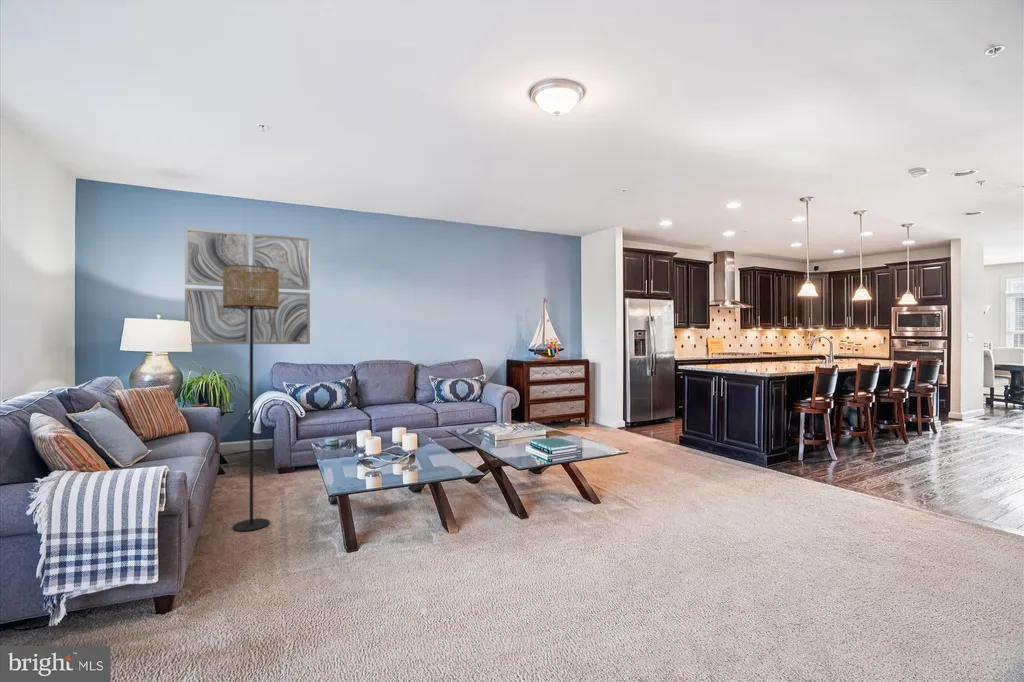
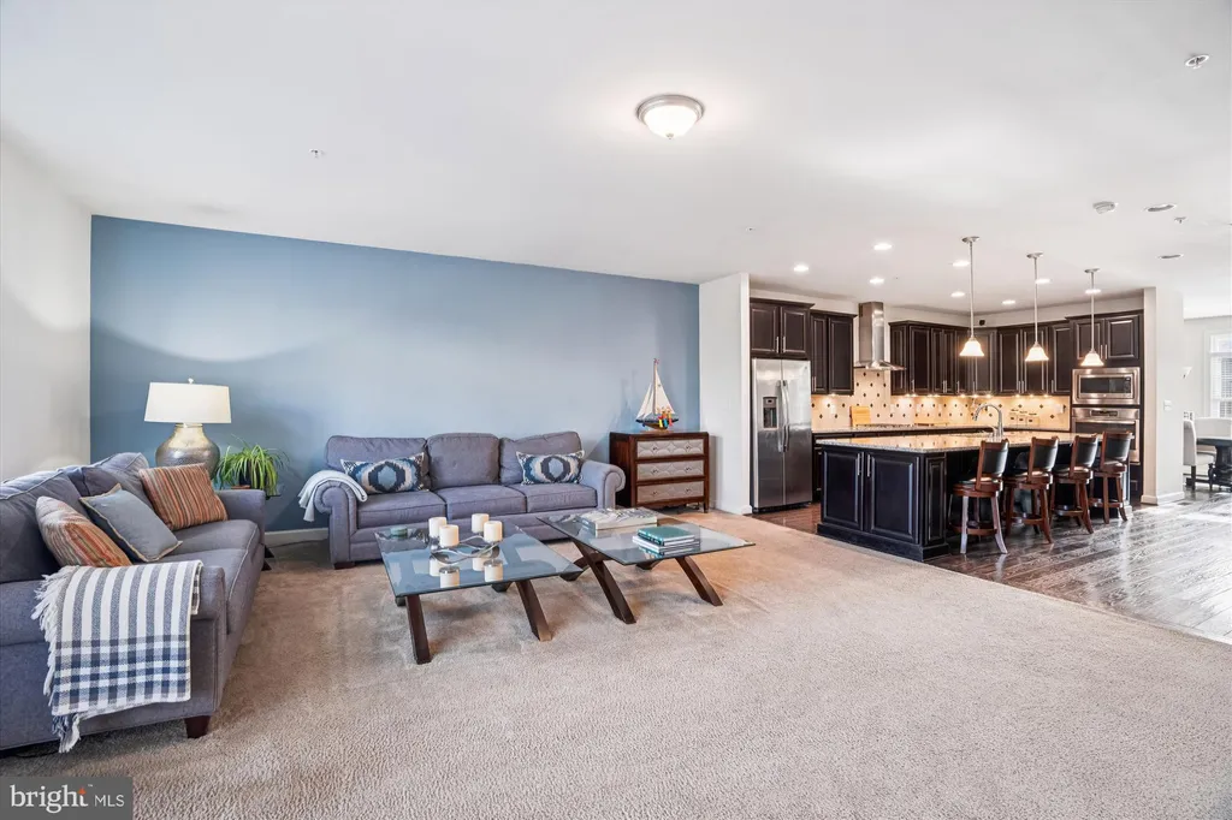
- floor lamp (251, 396)
- wall art (253, 291)
